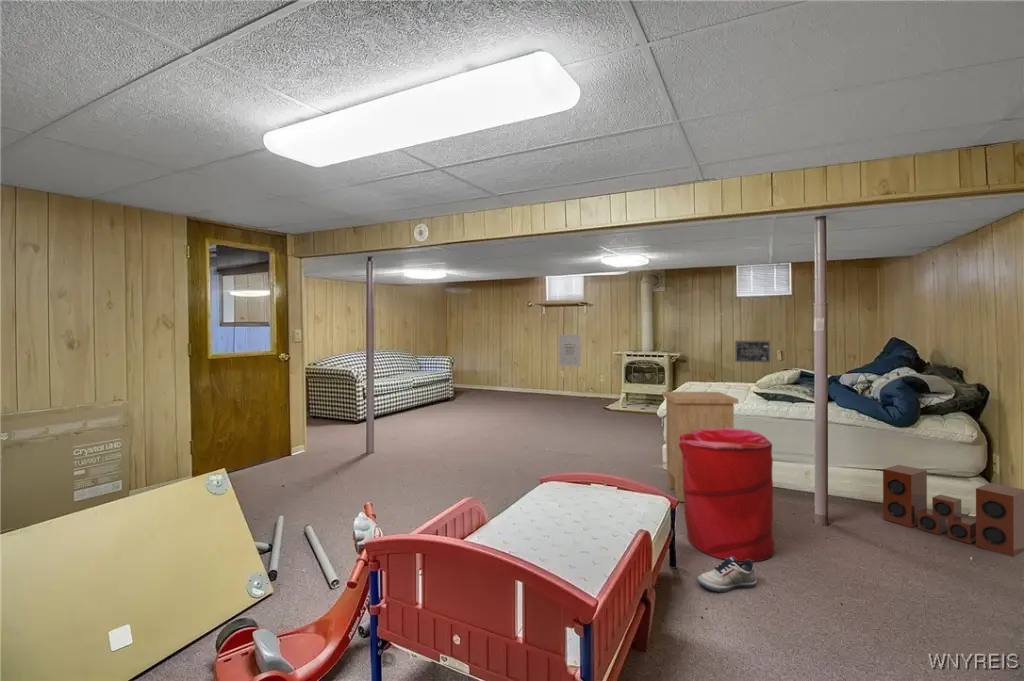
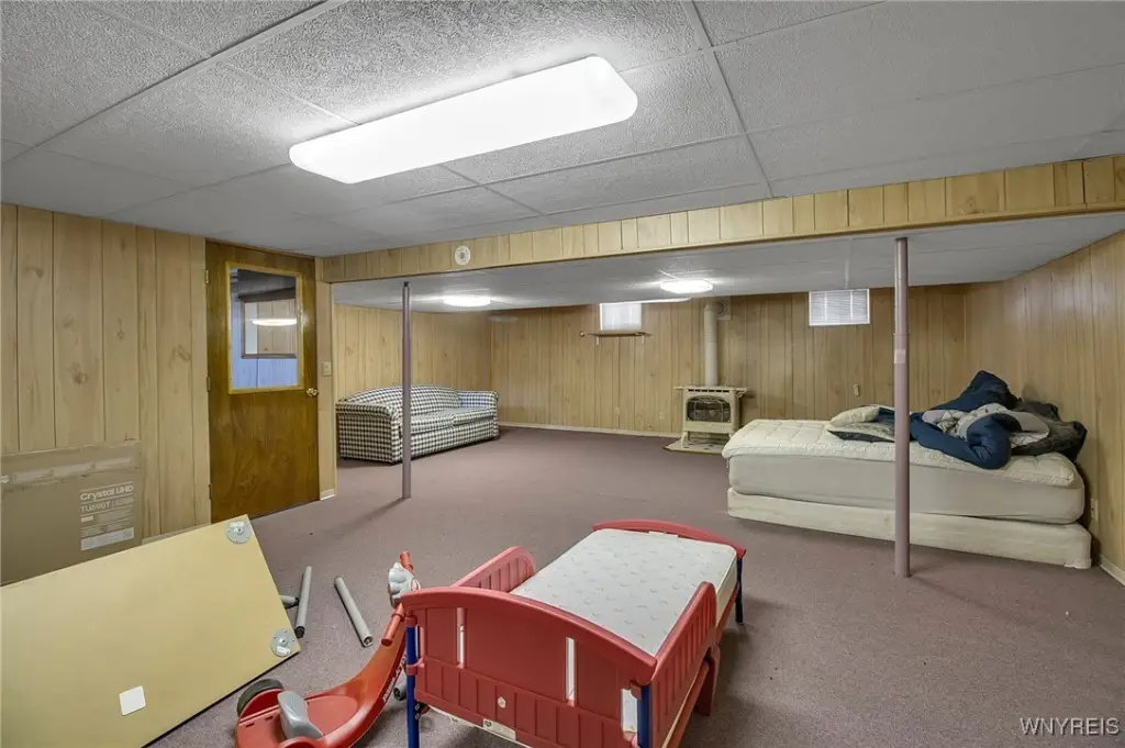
- shoe (726, 571)
- nightstand (693, 431)
- wall art (569, 350)
- laundry hamper (725, 488)
- speaker (949, 506)
- wall art (752, 351)
